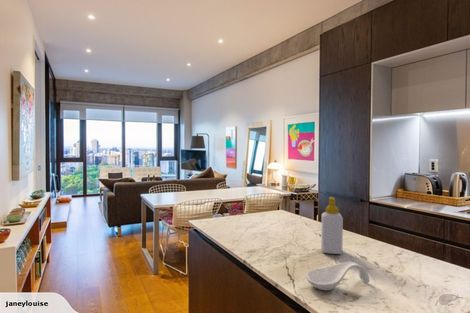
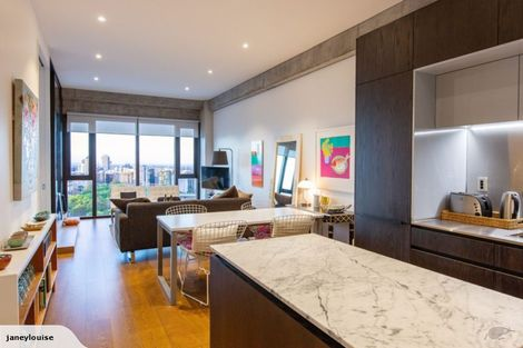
- spoon rest (337, 274)
- soap bottle (331, 224)
